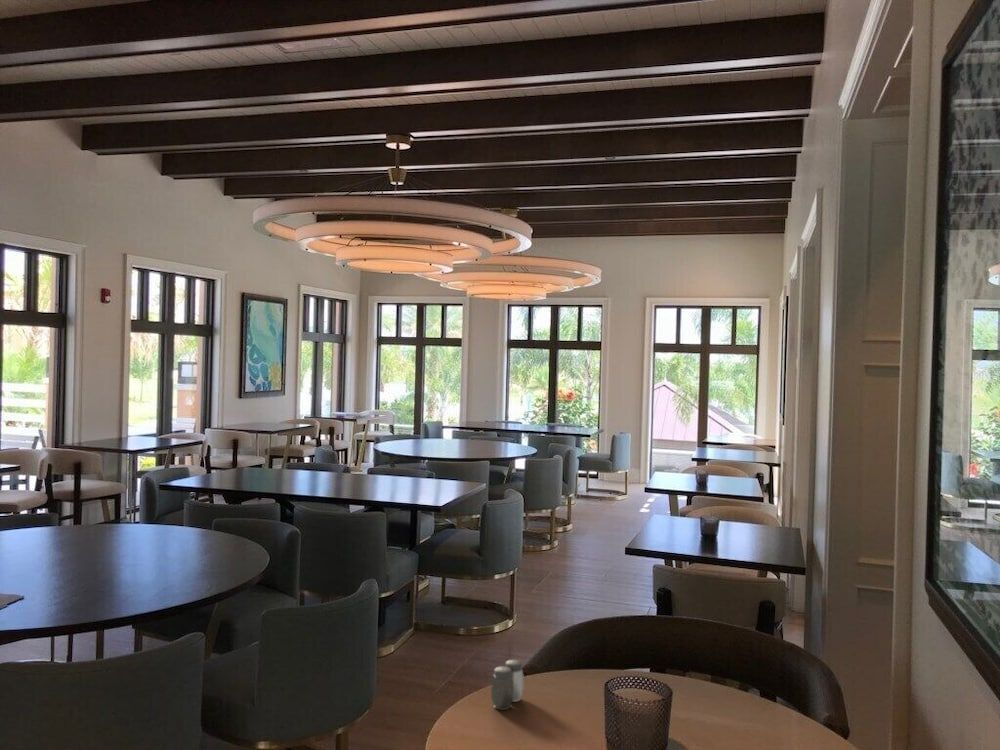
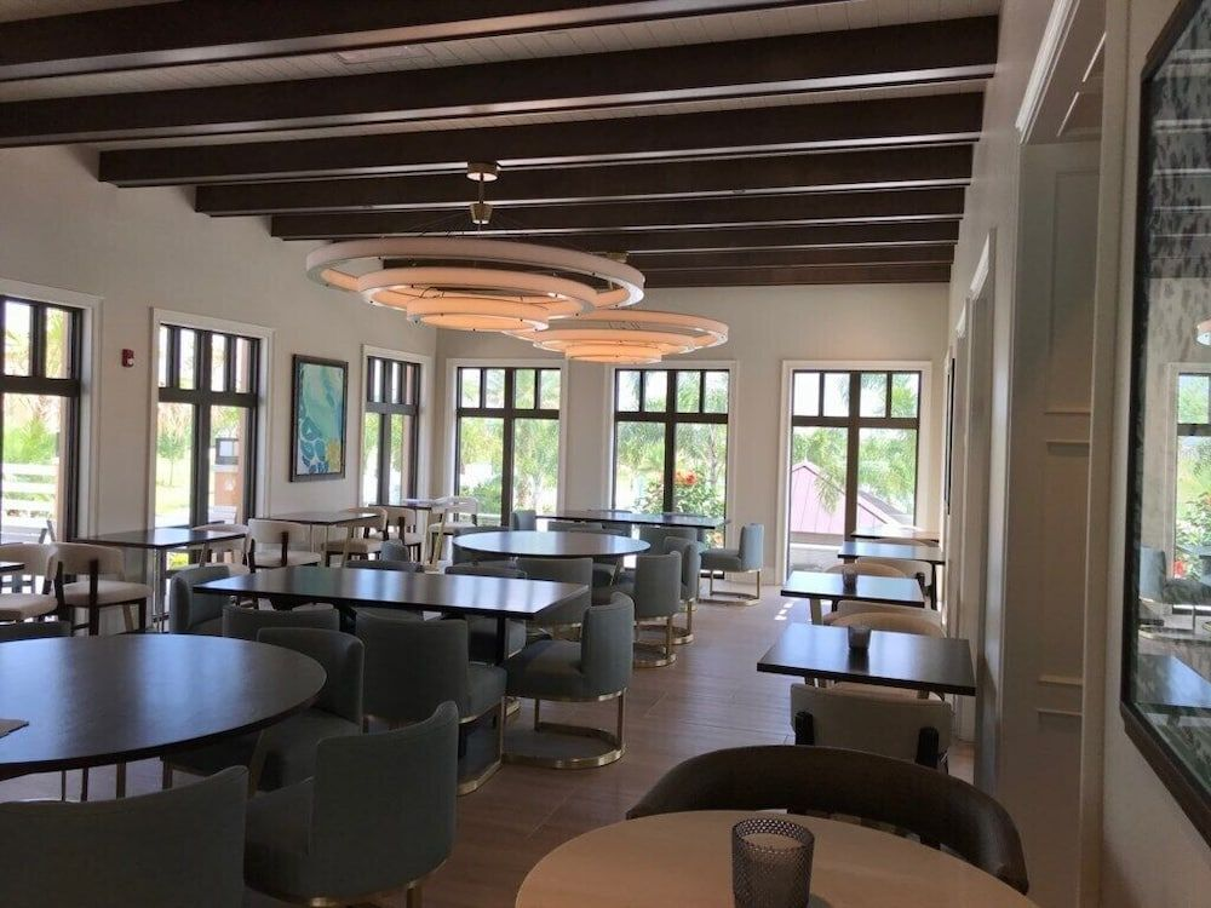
- salt and pepper shaker (507, 683)
